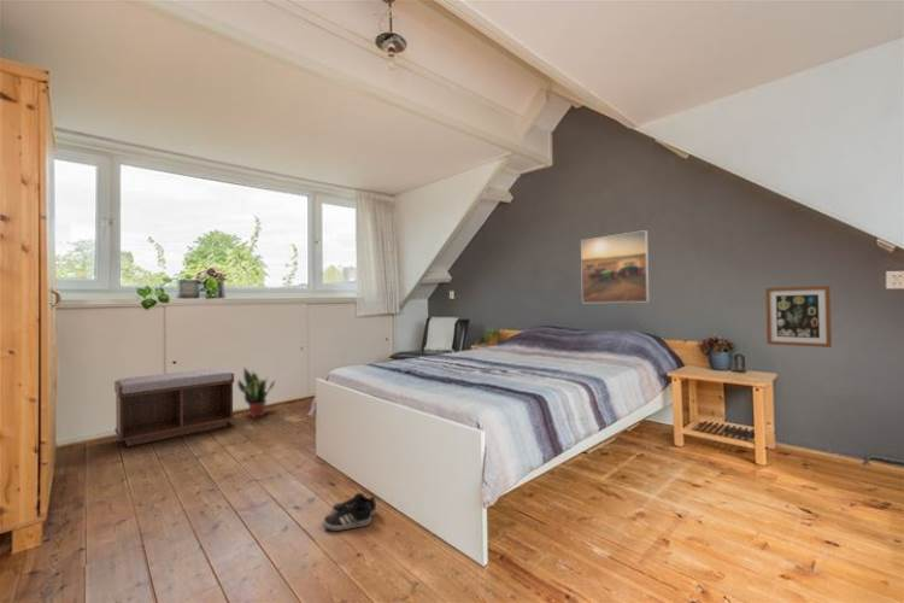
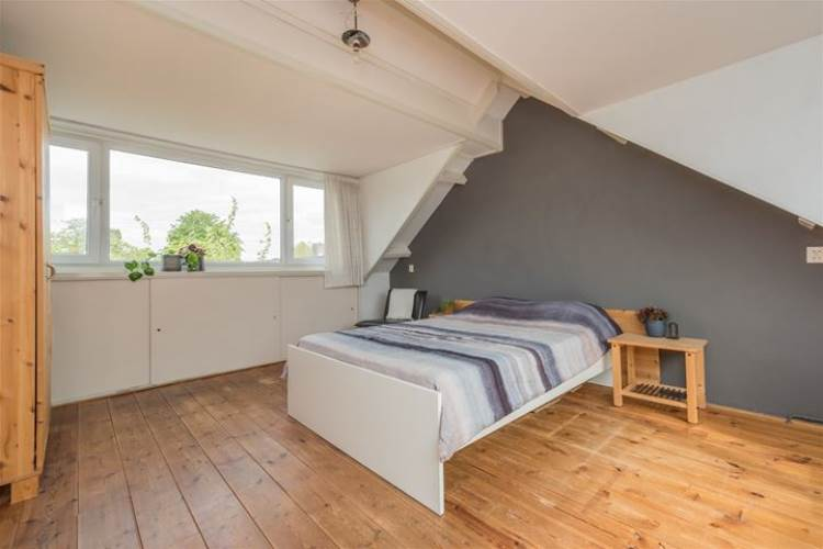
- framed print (612, 269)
- shoe (348, 508)
- potted plant (258, 390)
- bench (177, 402)
- wall art (797, 316)
